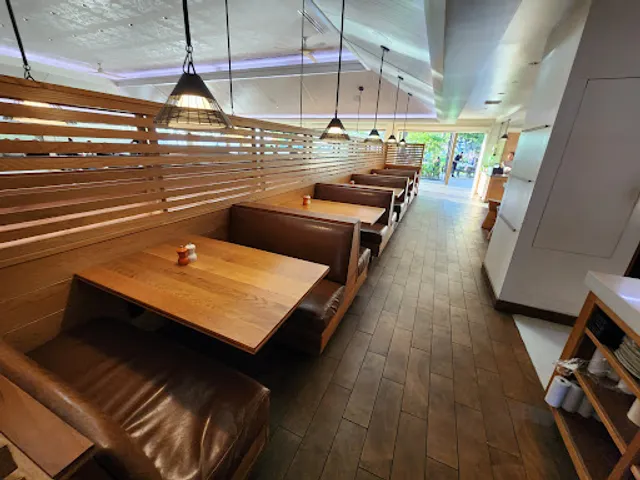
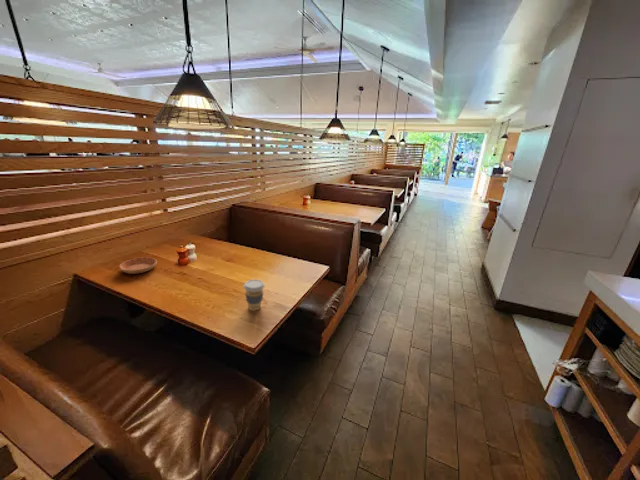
+ saucer (139, 265)
+ coffee cup (254, 295)
